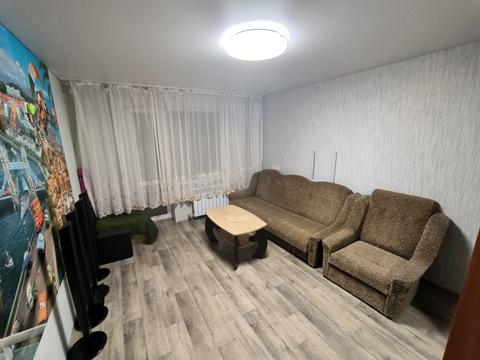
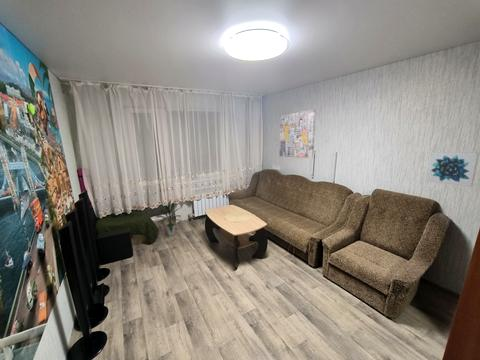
+ wall art (295, 135)
+ wall art (451, 168)
+ indoor plant (169, 217)
